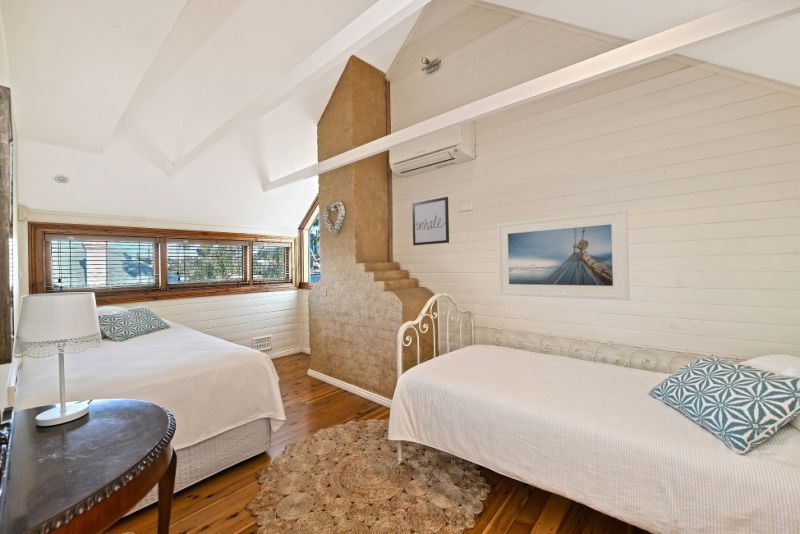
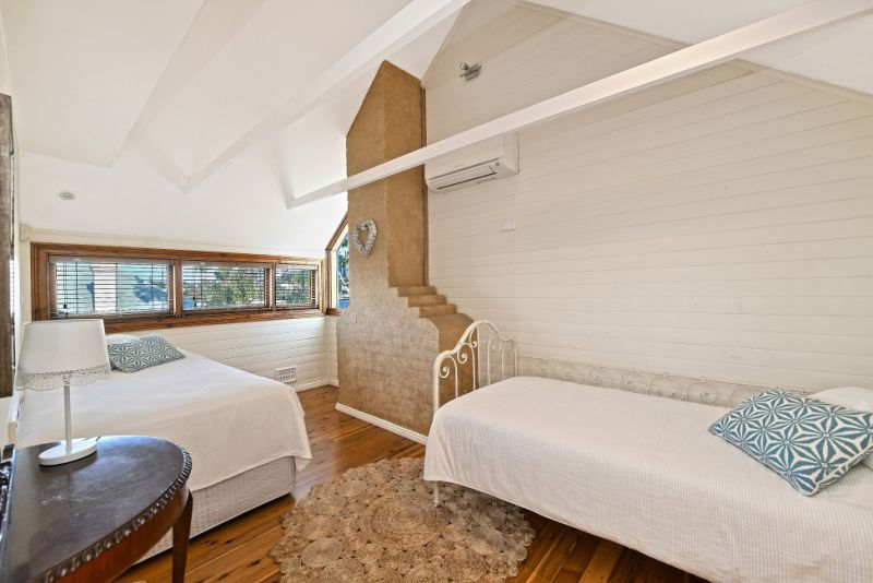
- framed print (555, 257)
- wall art (429, 222)
